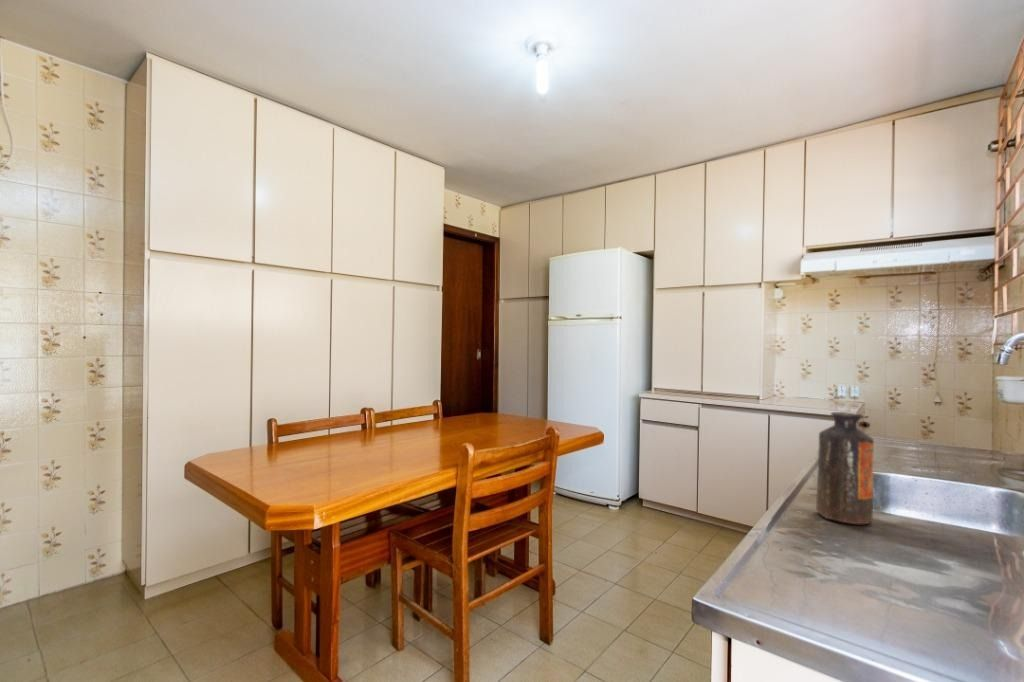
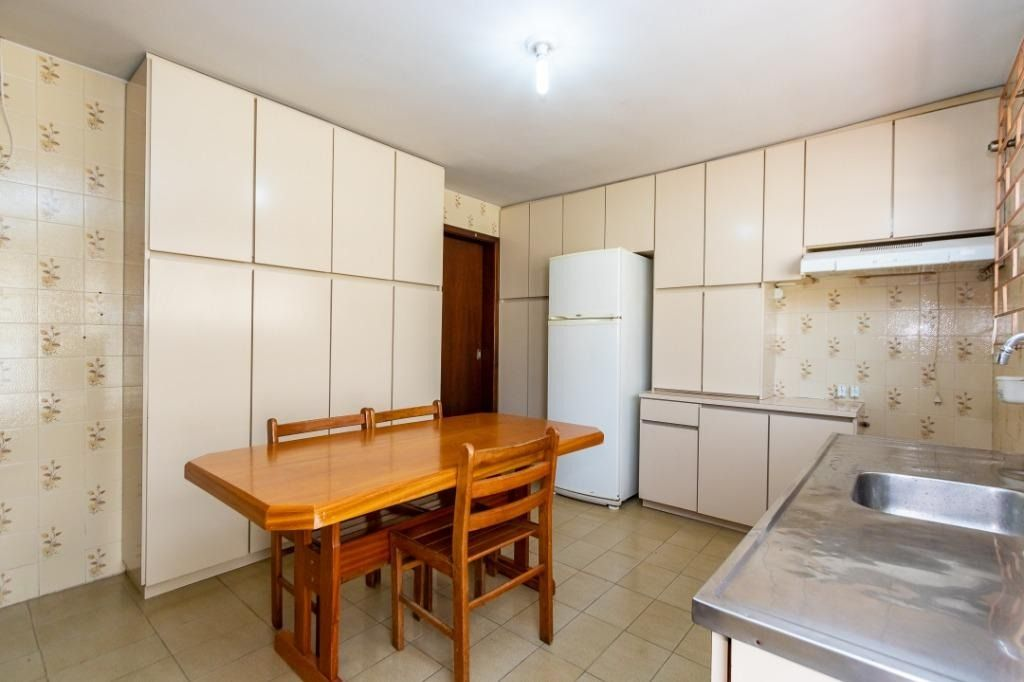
- bottle (844, 464)
